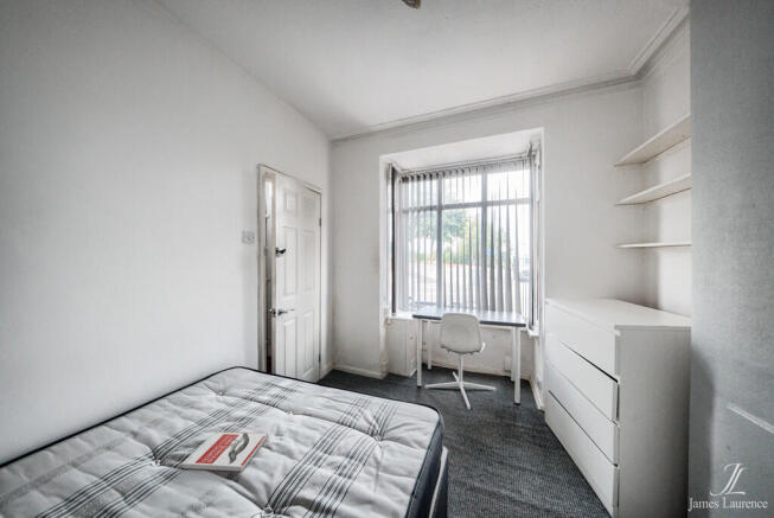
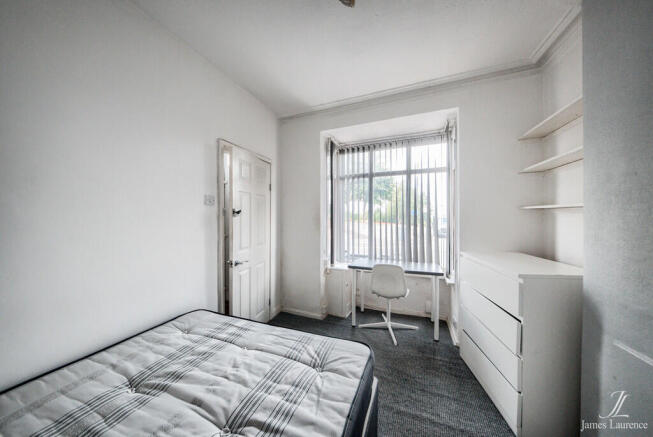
- book (228, 449)
